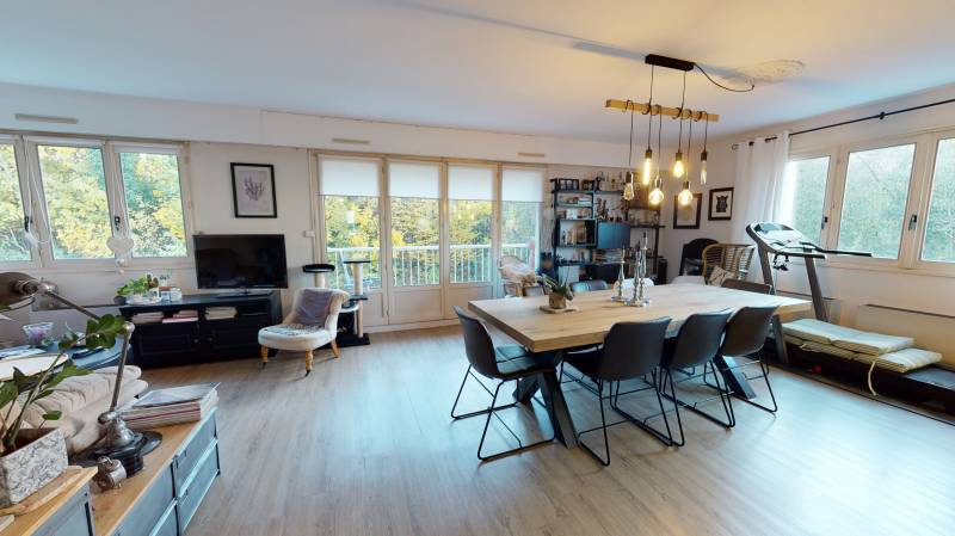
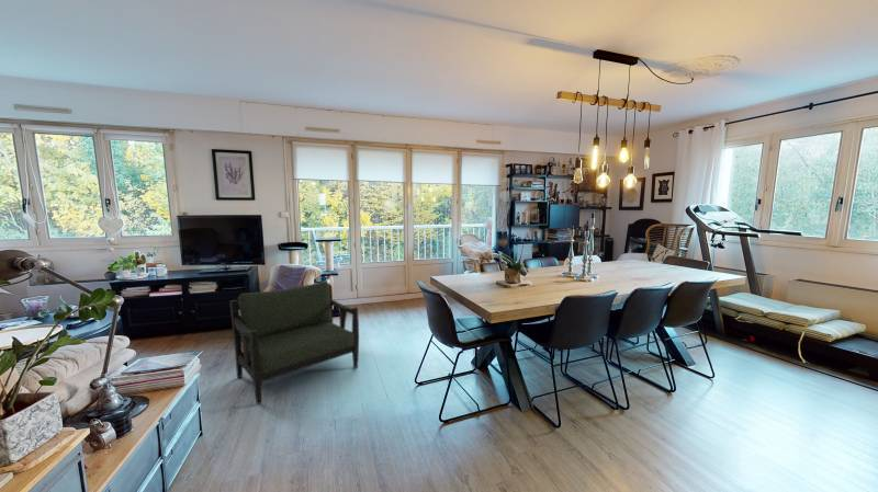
+ armchair (297, 332)
